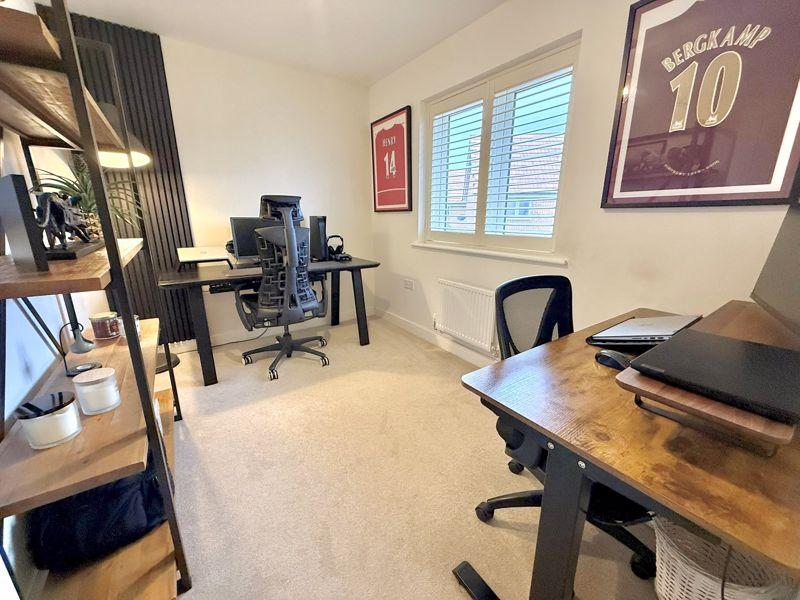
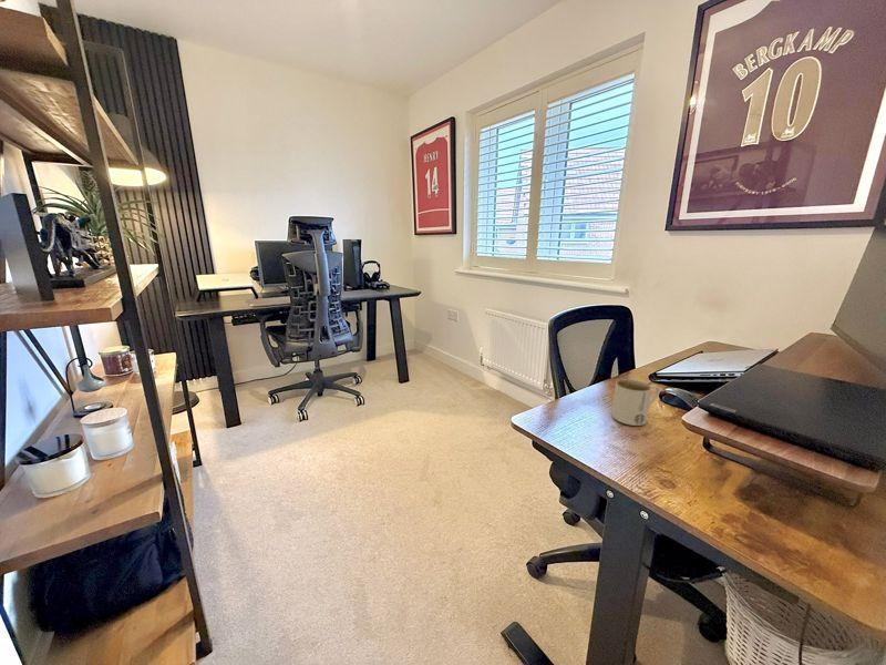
+ mug (637, 400)
